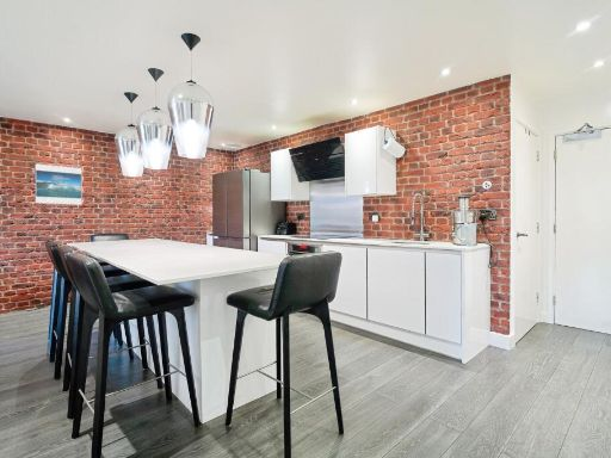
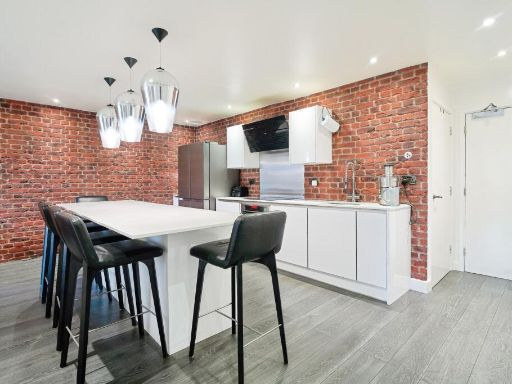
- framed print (58, 185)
